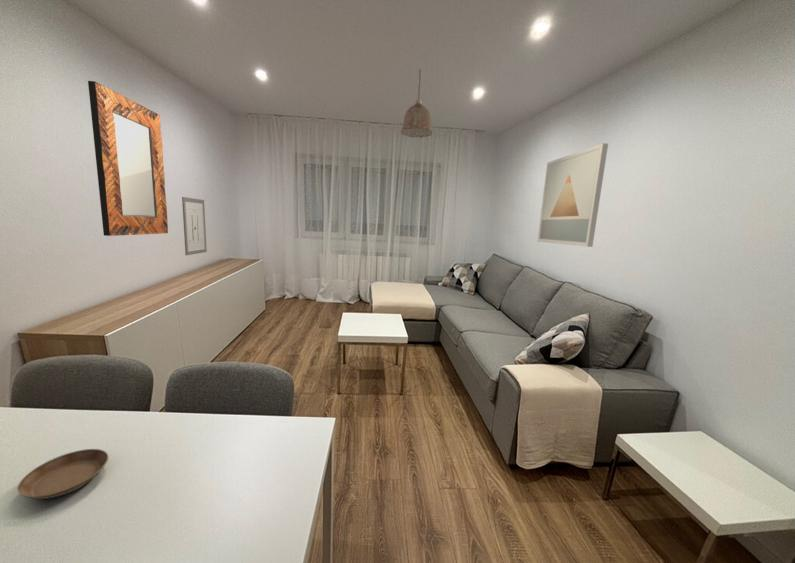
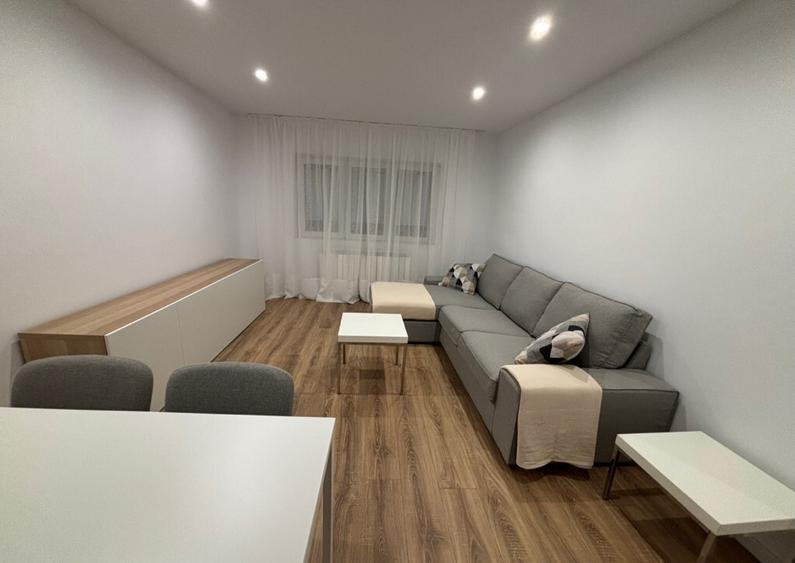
- wall art (567, 200)
- saucer (66, 475)
- home mirror (134, 169)
- pendant lamp (418, 101)
- wall art (195, 226)
